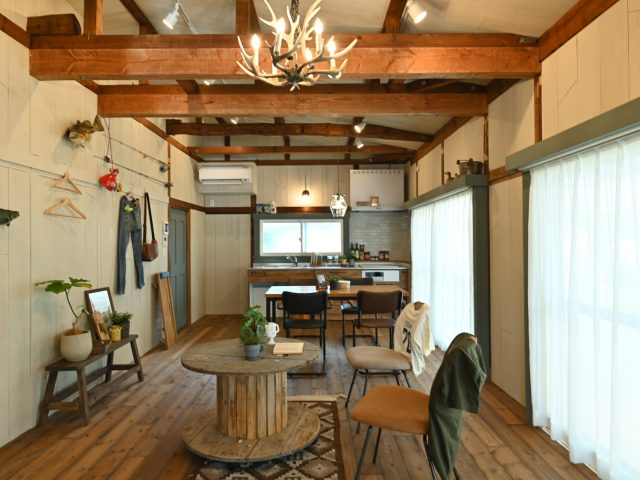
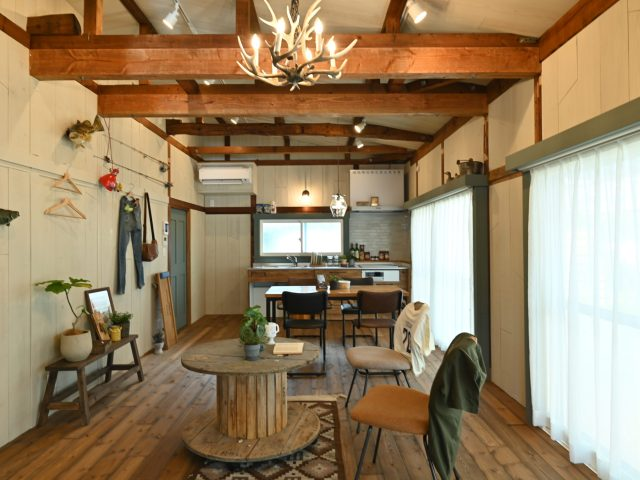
+ potted plant (158, 341)
